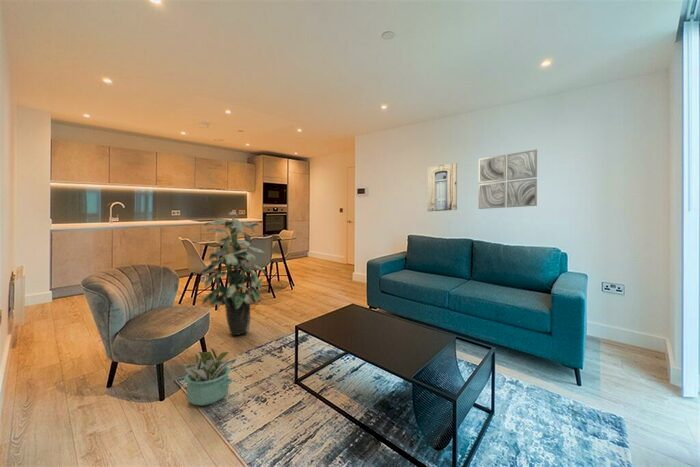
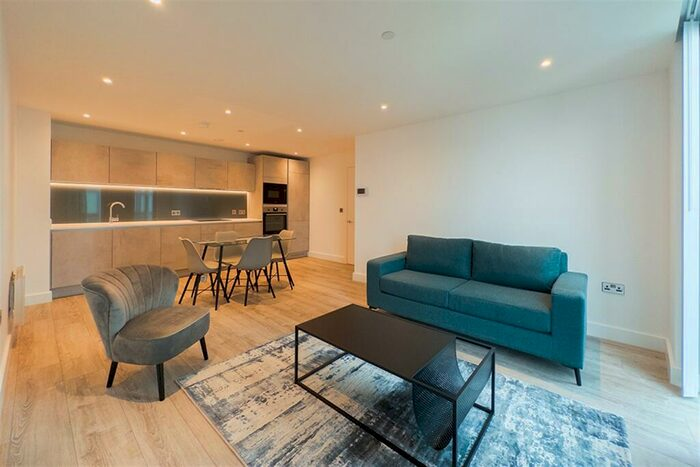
- indoor plant (233, 272)
- wall art (505, 180)
- decorative plant (207, 372)
- wall art (441, 188)
